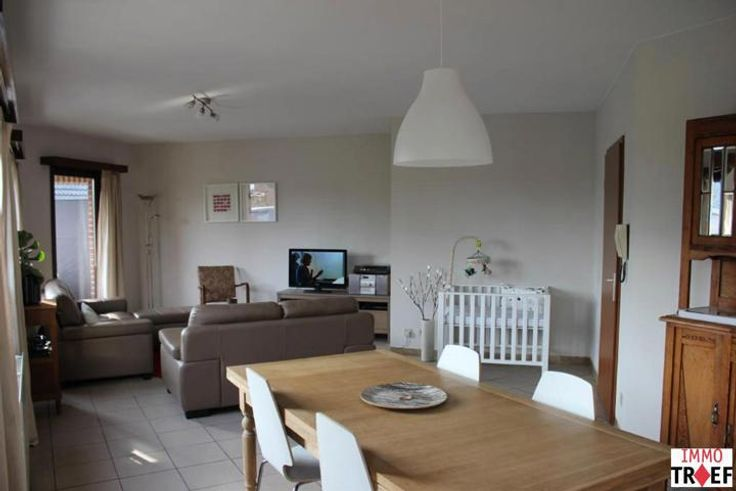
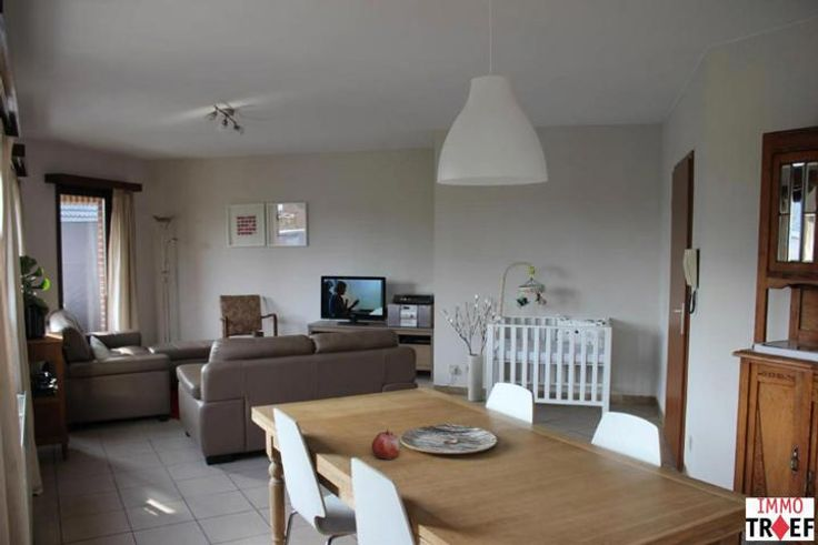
+ fruit (386, 442)
